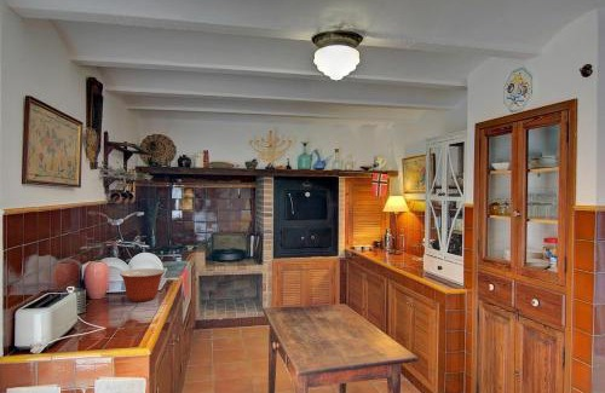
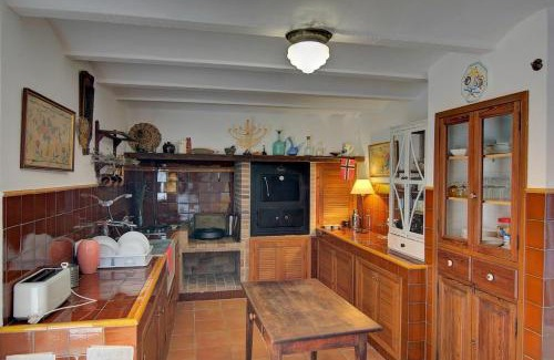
- mixing bowl (142, 285)
